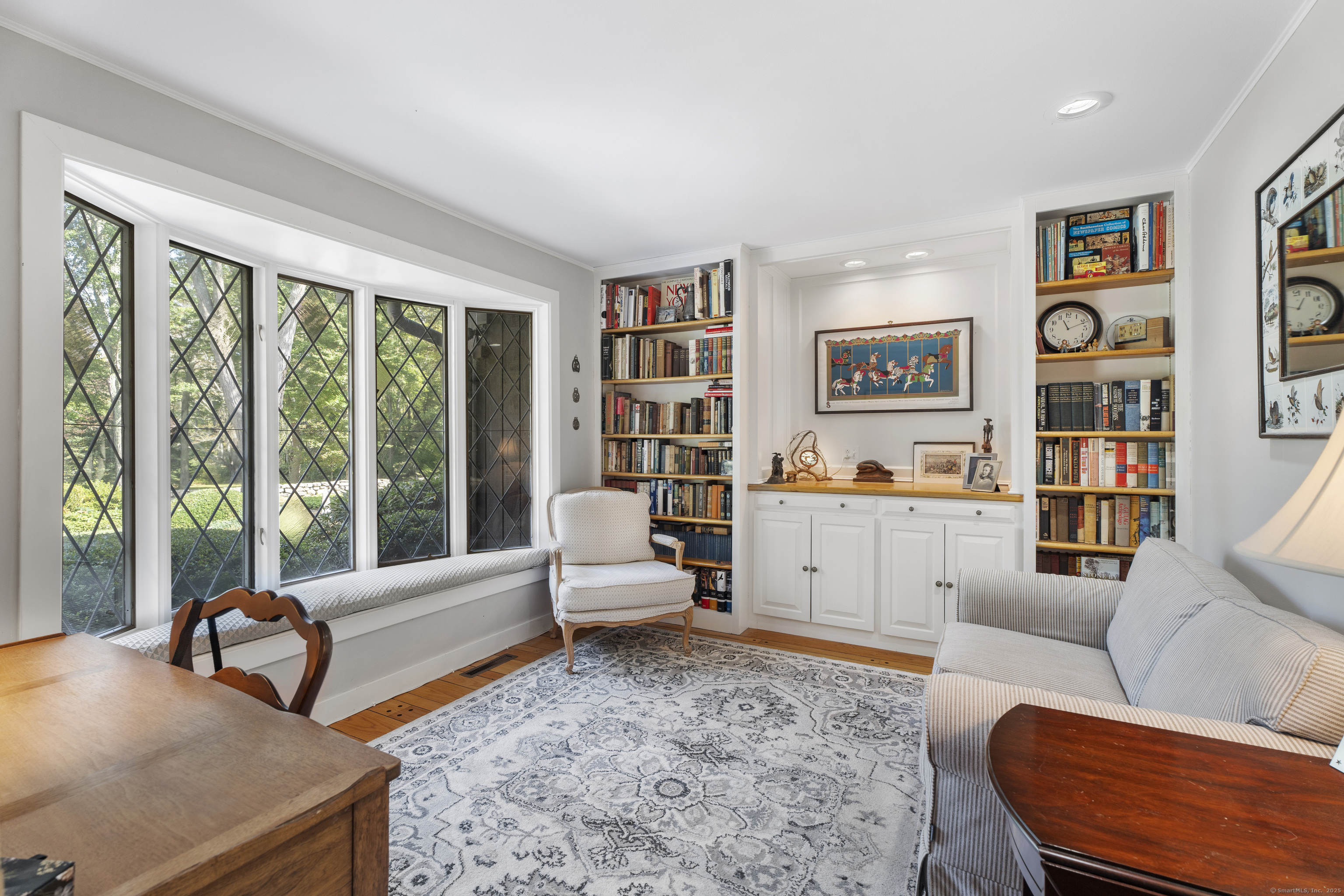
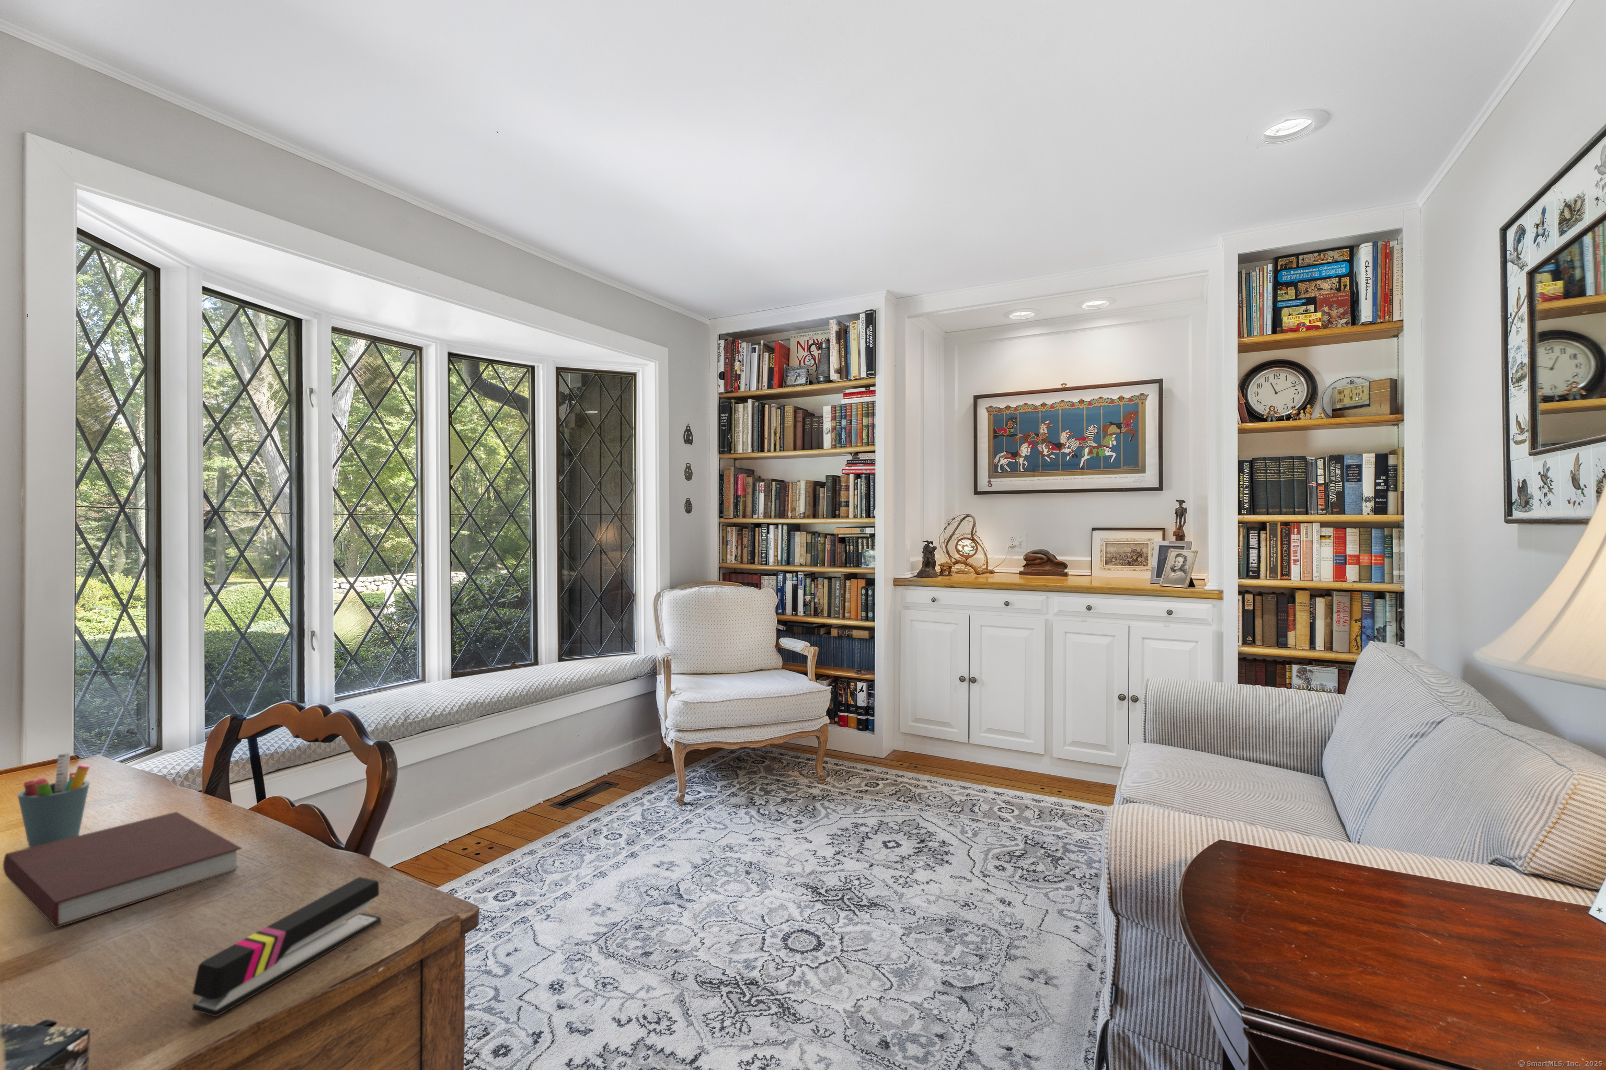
+ notebook (123, 861)
+ pen holder (55, 800)
+ stapler (296, 937)
